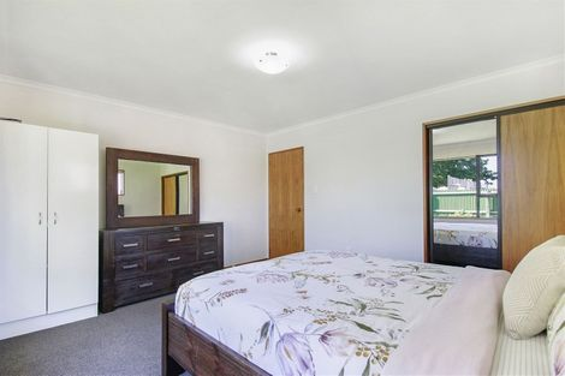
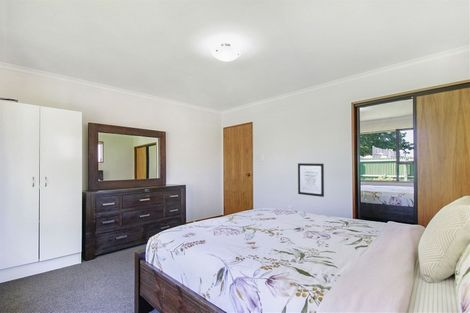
+ wall art (310, 179)
